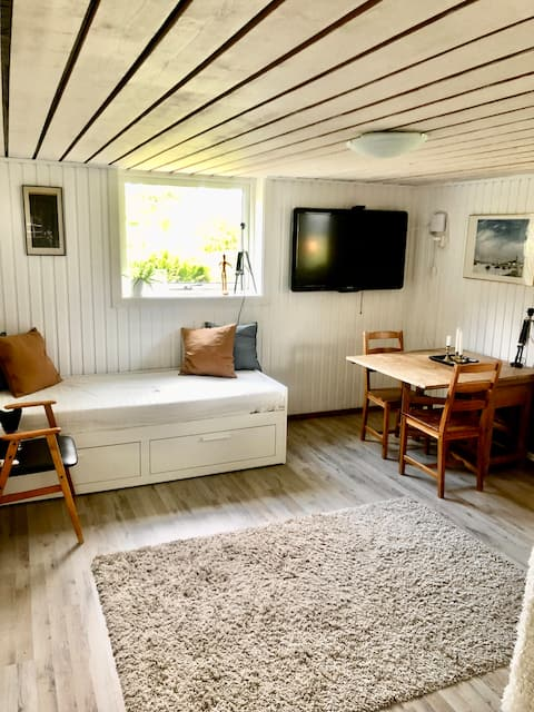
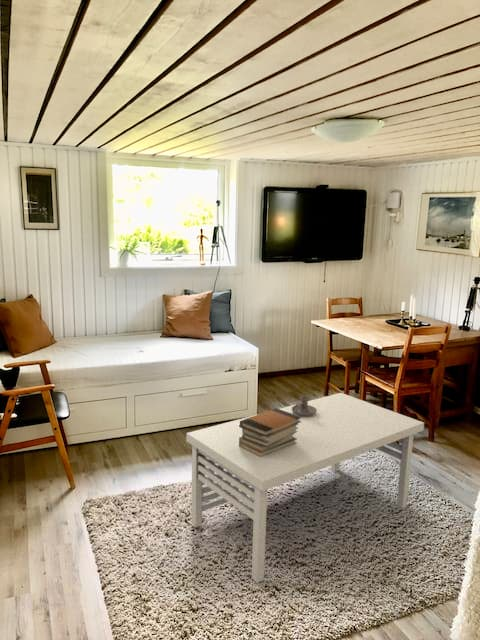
+ coffee table (307, 471)
+ candle holder (302, 405)
+ book stack (270, 431)
